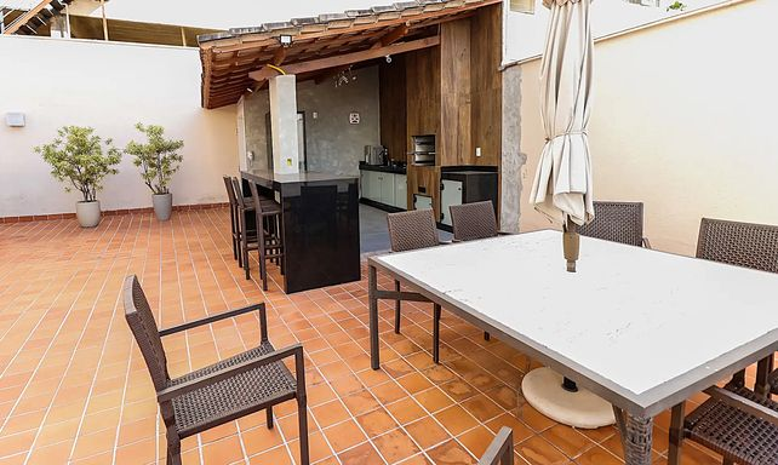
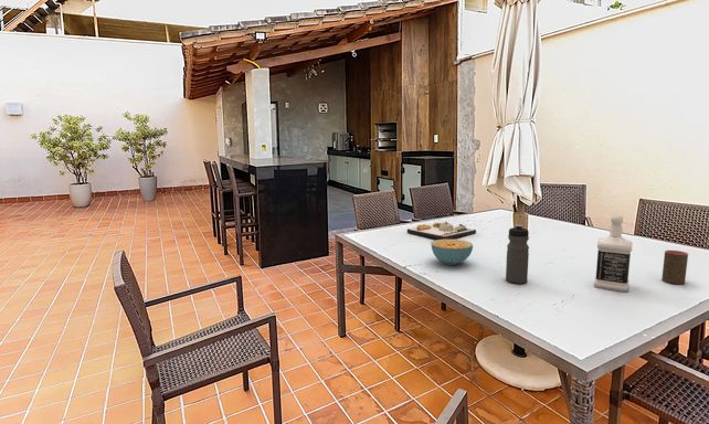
+ cereal bowl (451, 253)
+ bottle (614, 251)
+ dinner plate (441, 226)
+ water bottle (517, 253)
+ cup (675, 266)
